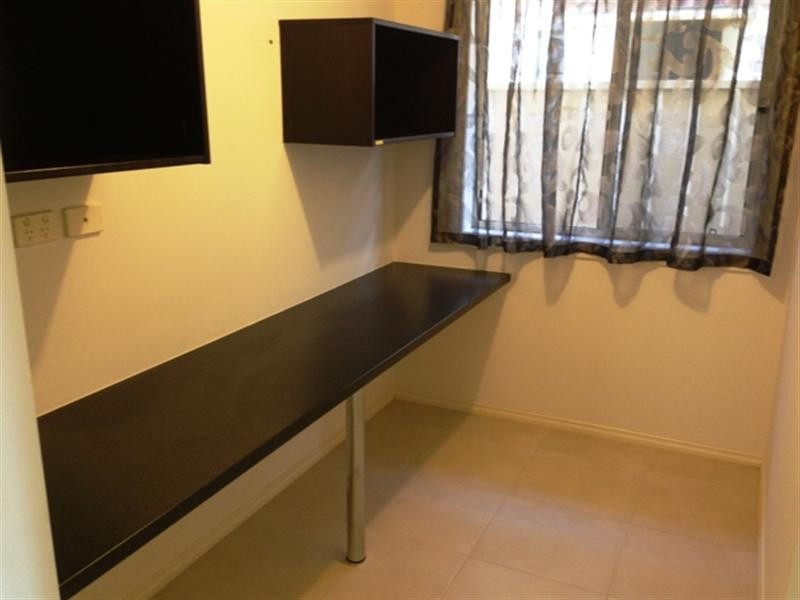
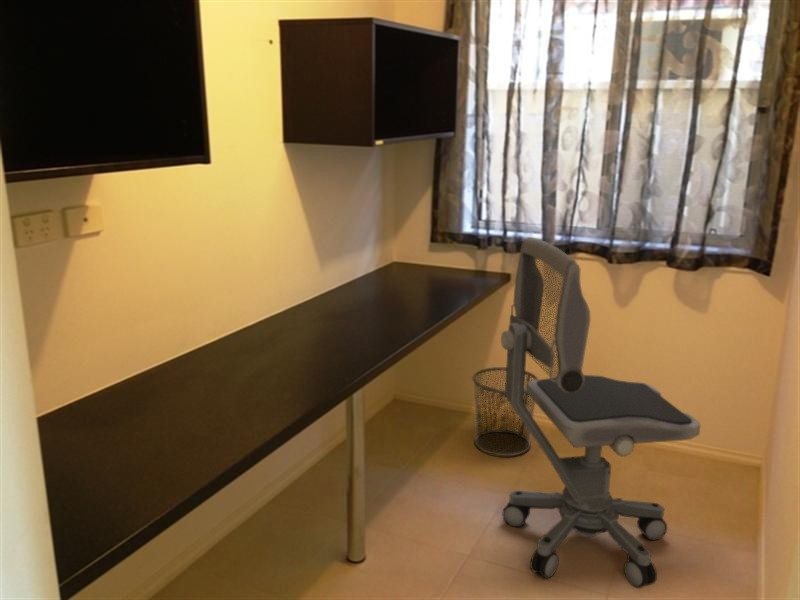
+ waste bin (504, 410)
+ office chair (591, 402)
